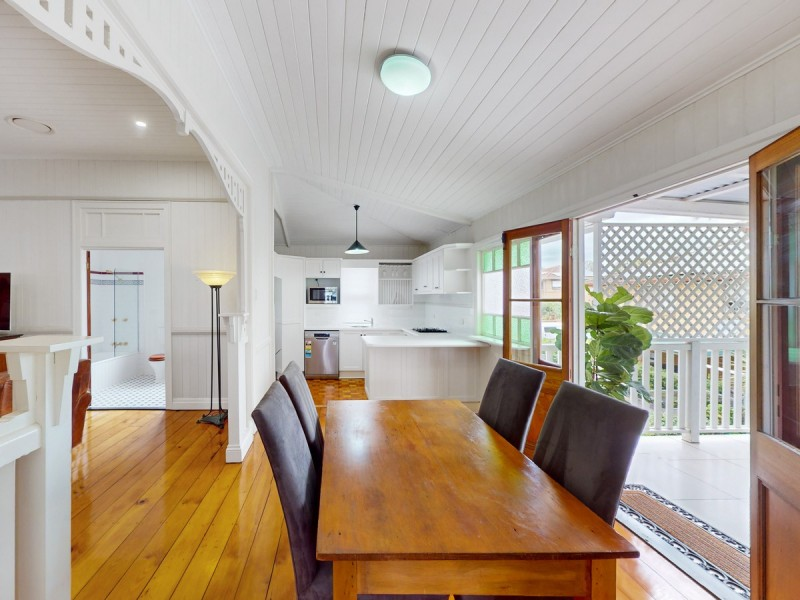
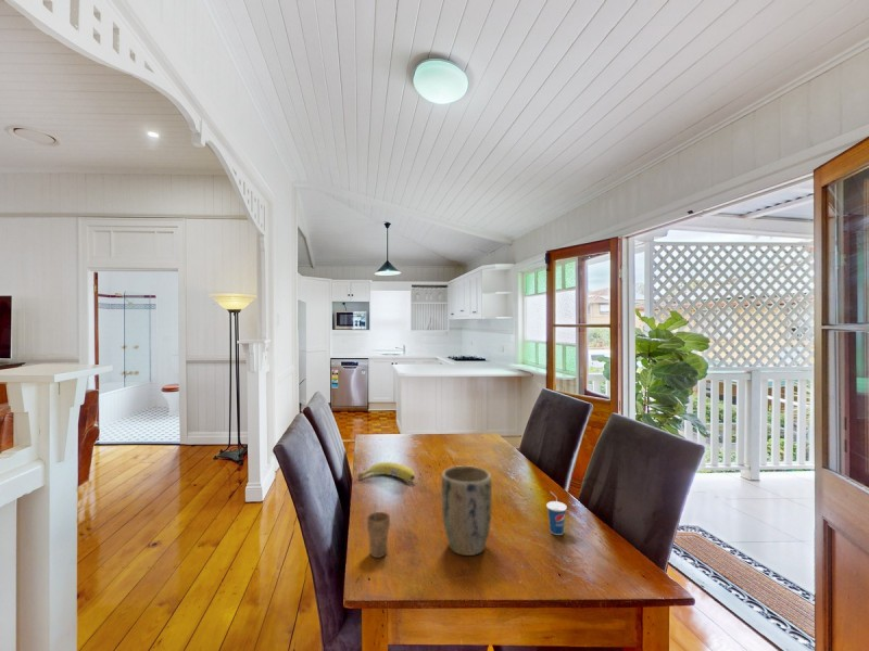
+ cup (556, 511)
+ cup (378, 529)
+ fruit (385, 473)
+ plant pot (466, 510)
